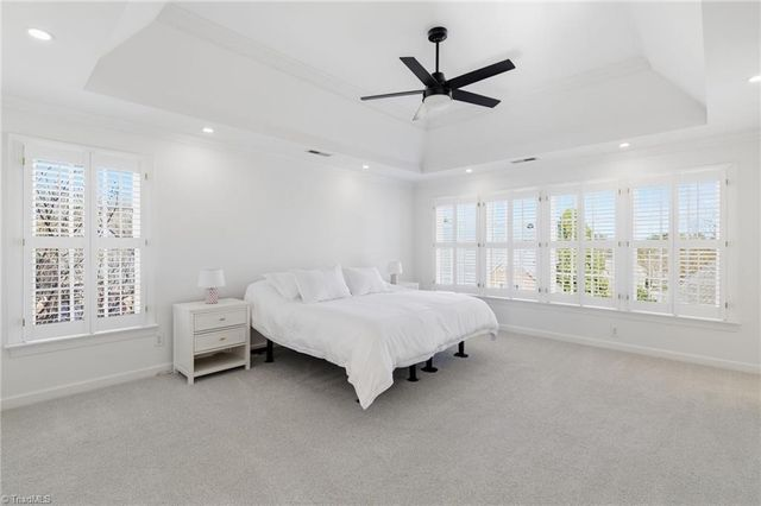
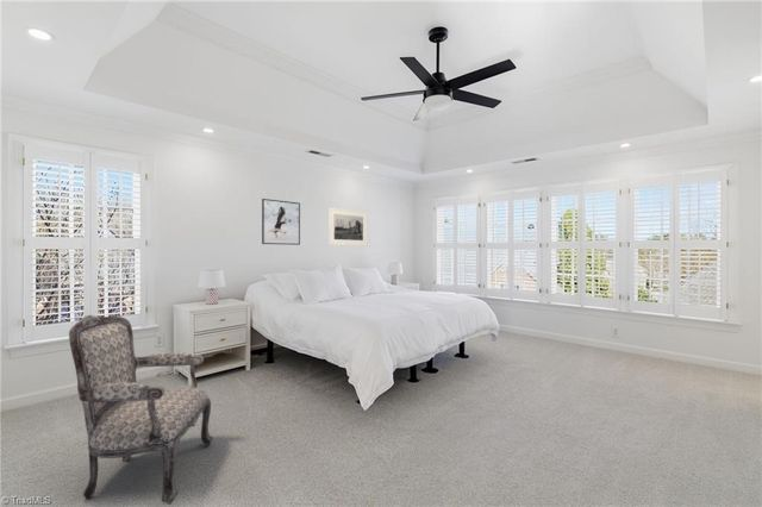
+ armchair (140, 394)
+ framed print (281, 223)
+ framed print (349, 227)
